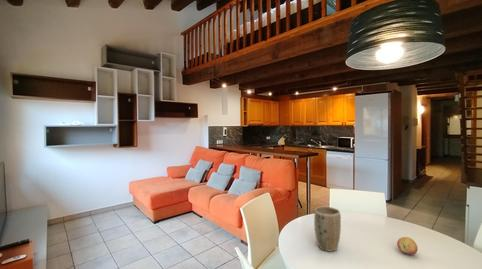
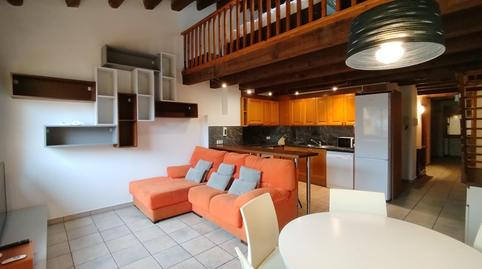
- plant pot (327, 228)
- fruit (407, 245)
